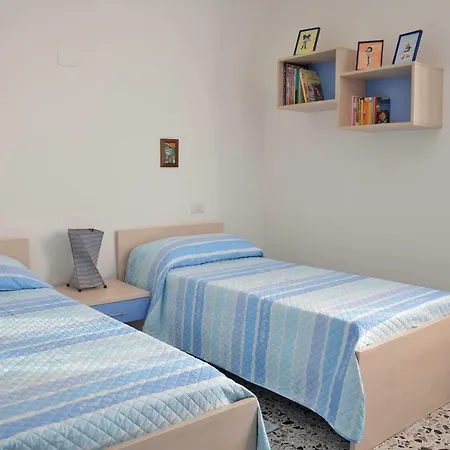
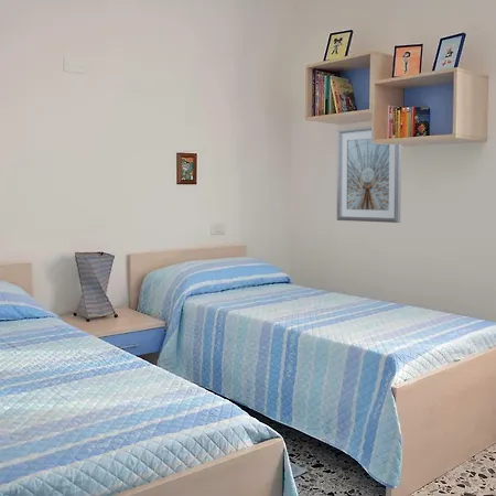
+ picture frame (367, 174)
